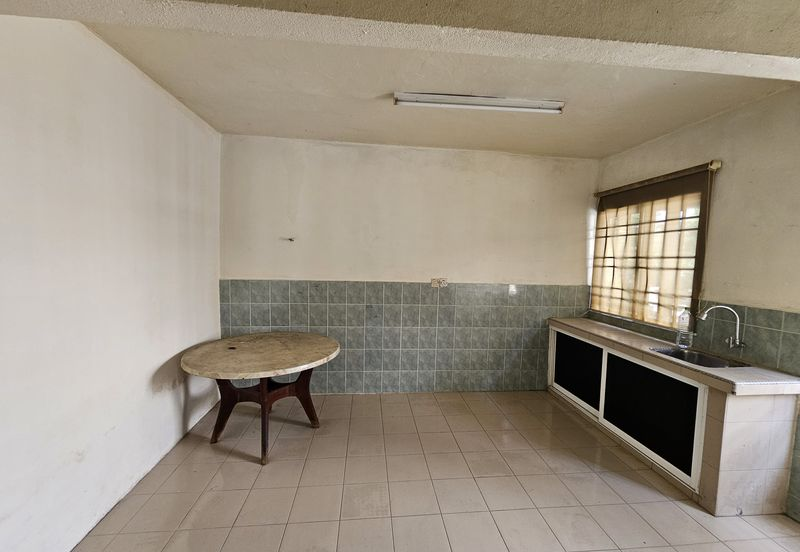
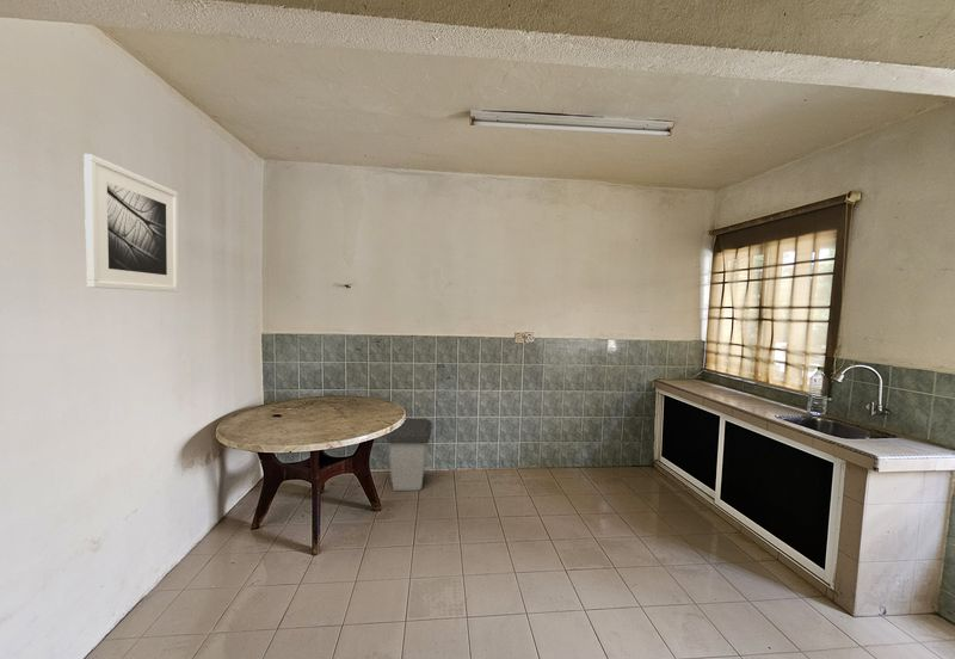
+ trash can (407, 452)
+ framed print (138, 233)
